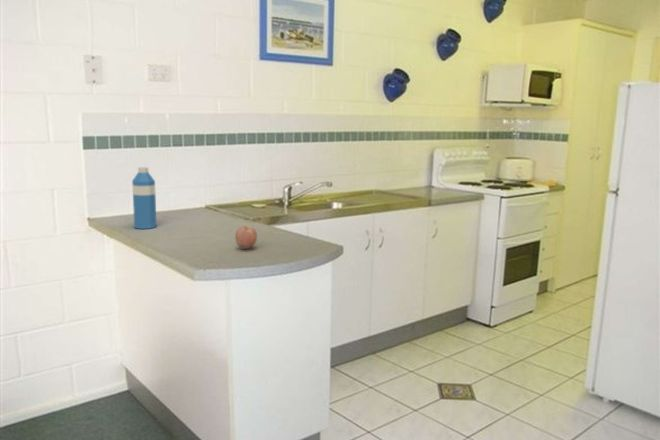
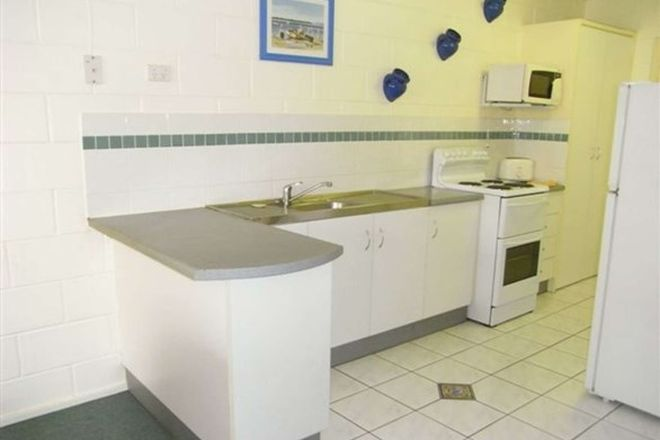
- fruit (246, 237)
- water bottle (144, 197)
